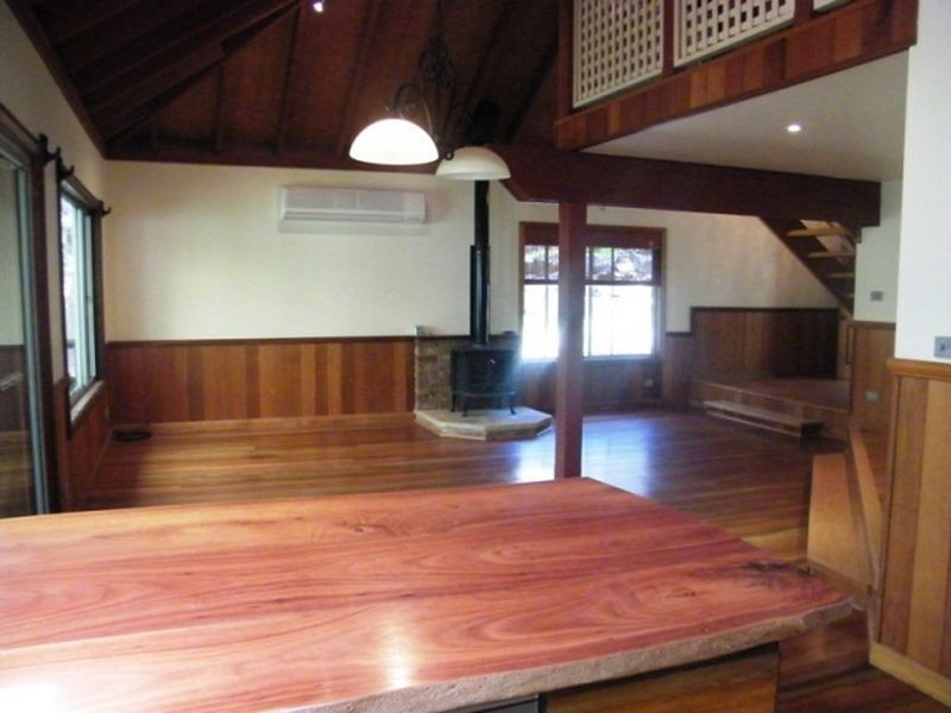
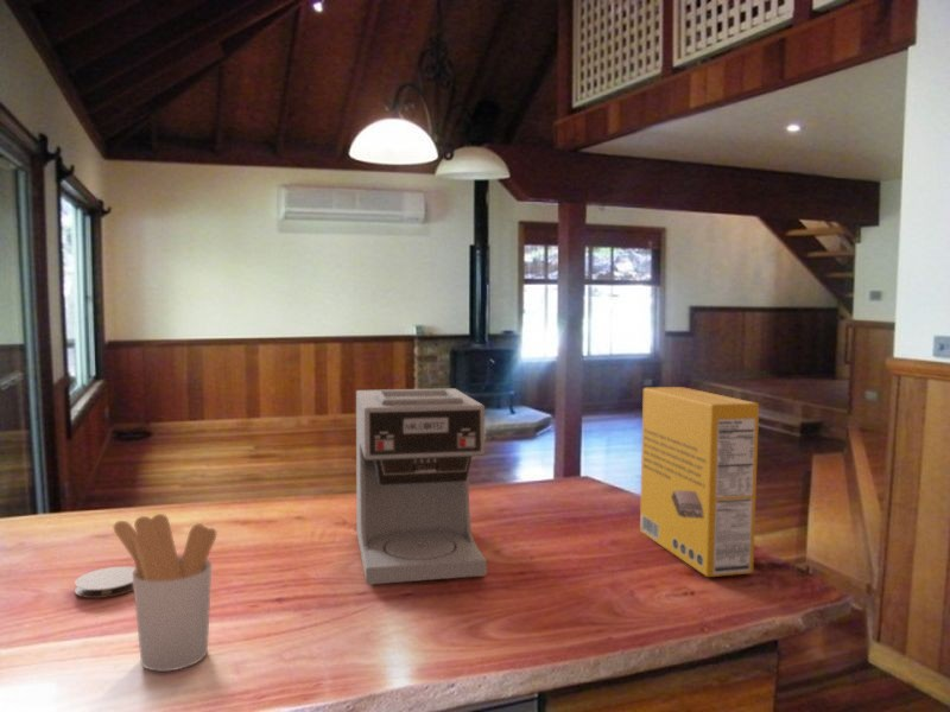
+ cereal box (694, 473)
+ coaster (109, 581)
+ utensil holder (163, 585)
+ coffee maker (416, 473)
